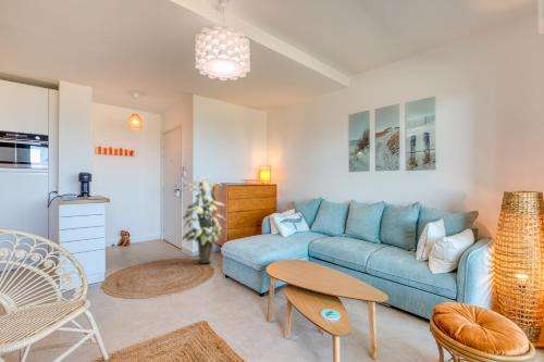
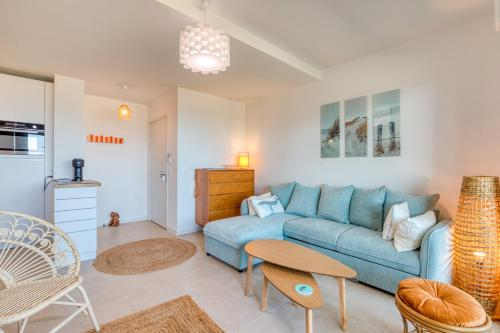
- indoor plant (202, 219)
